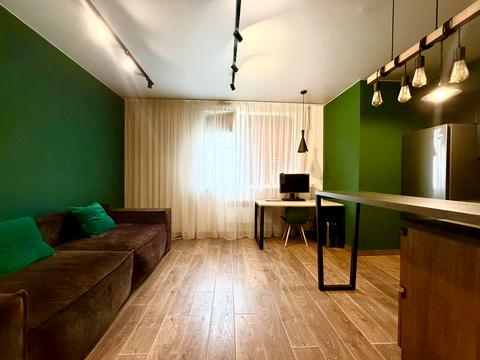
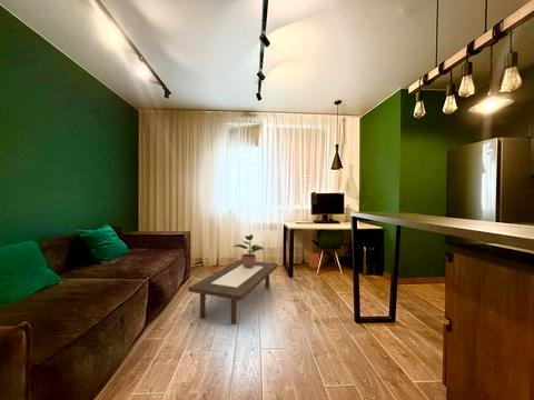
+ watering can (313, 259)
+ potted plant (248, 249)
+ coffee table (239, 287)
